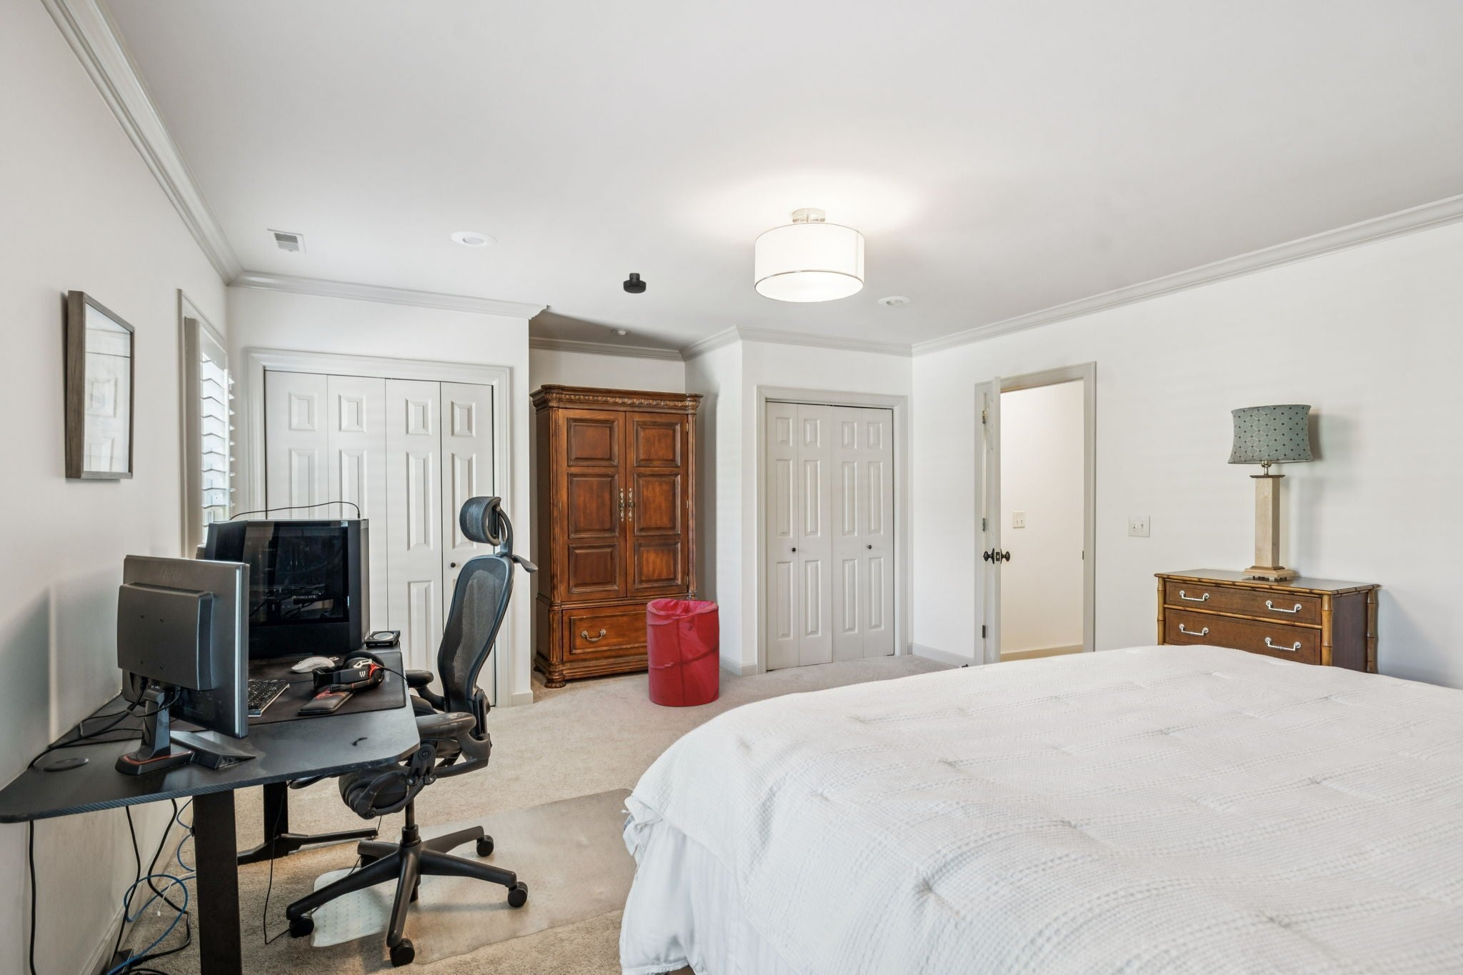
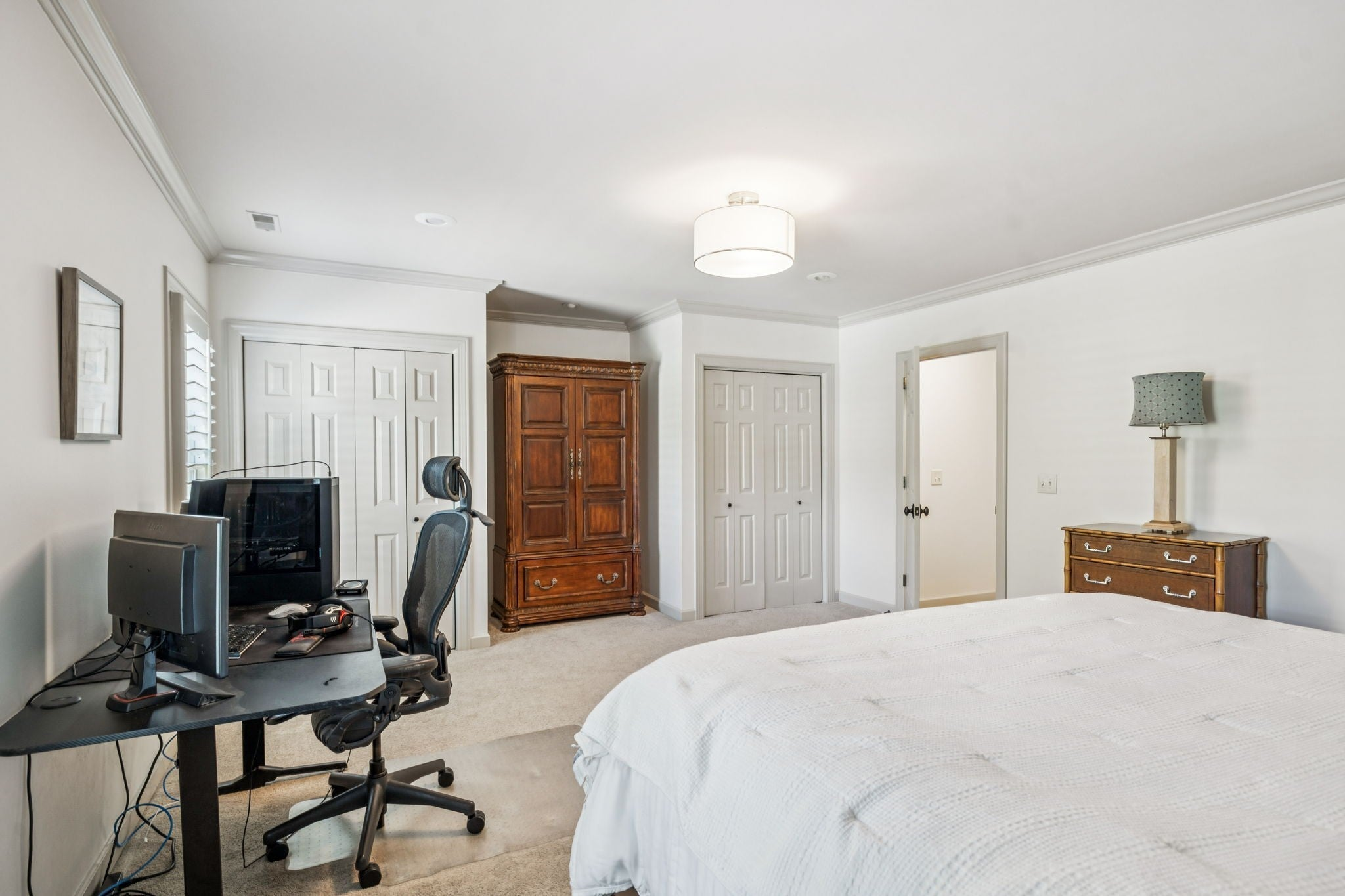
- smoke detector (634, 282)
- laundry hamper (683, 650)
